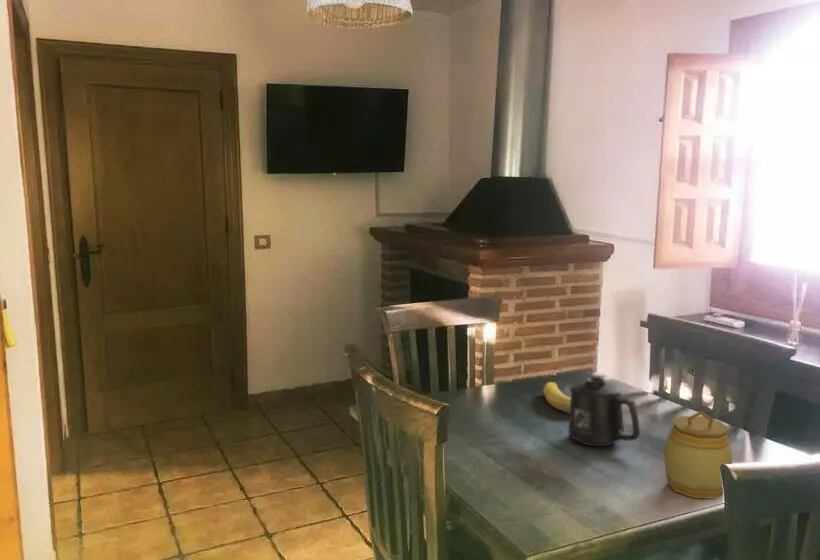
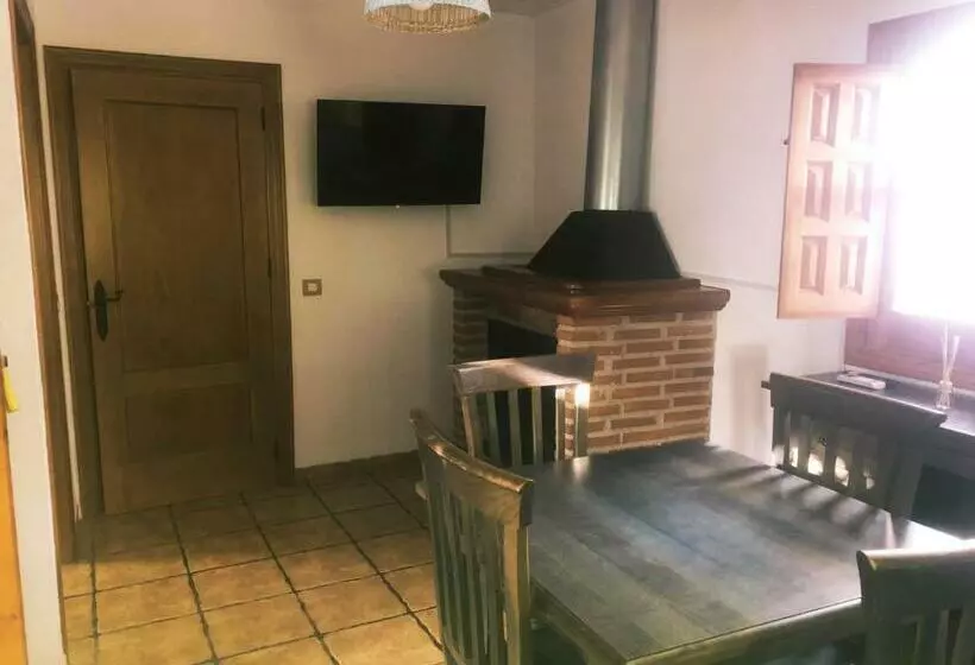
- jar (698, 449)
- mug (604, 411)
- fruit (570, 398)
